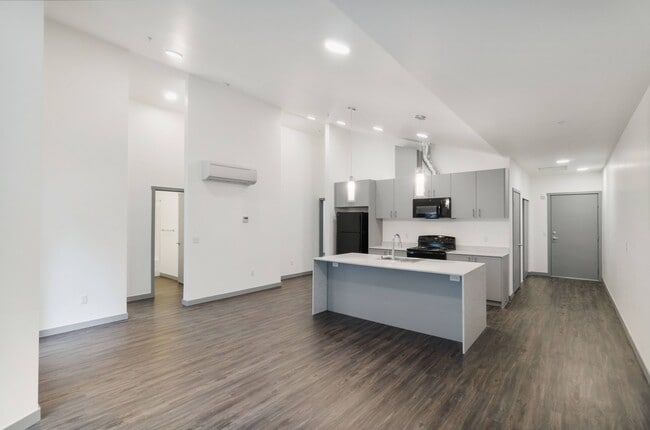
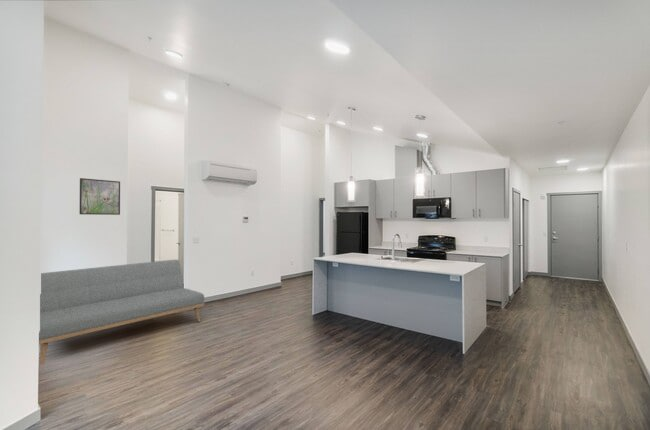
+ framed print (100, 197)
+ sofa (121, 300)
